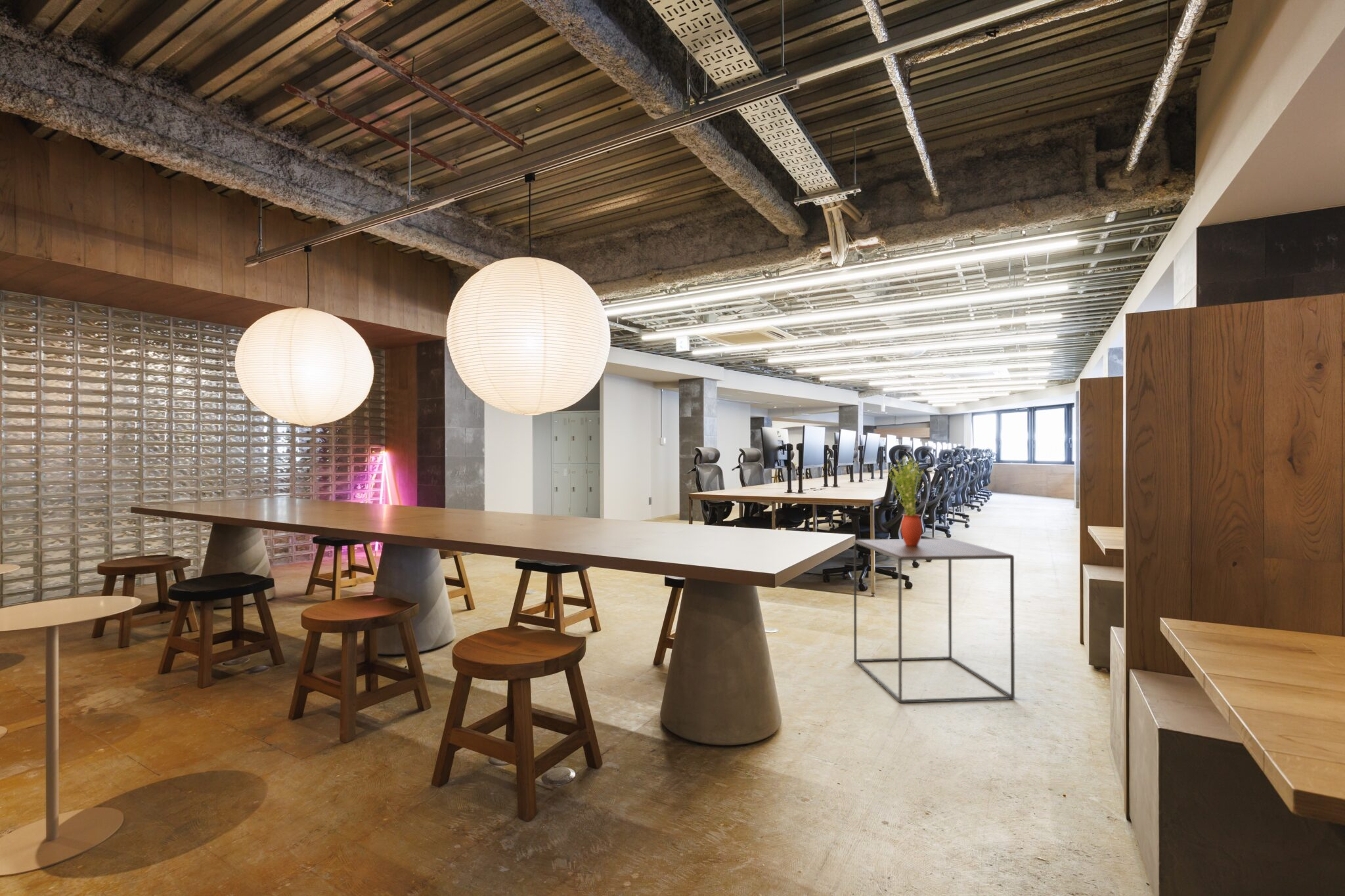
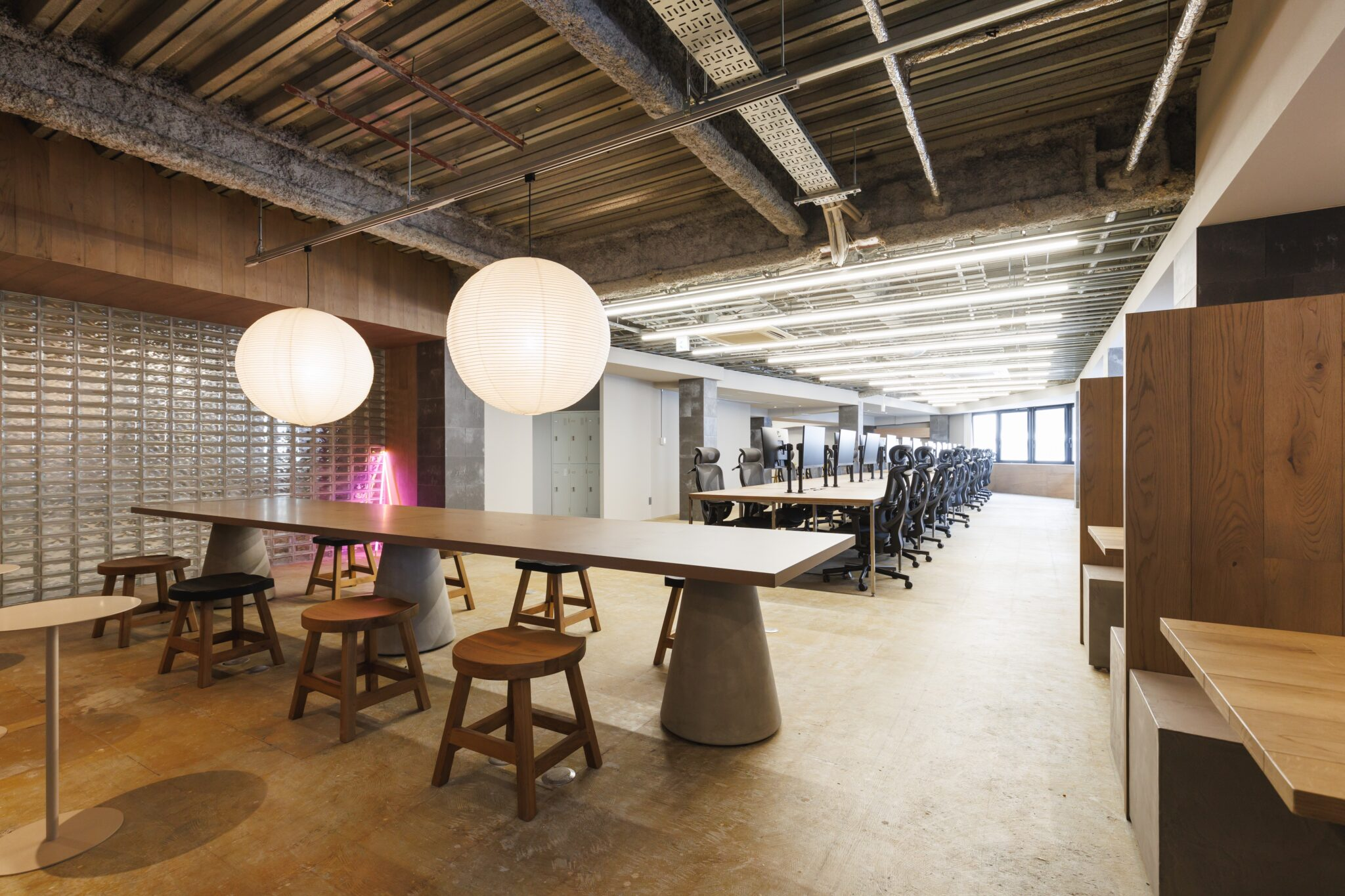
- side table (948, 612)
- potted plant (905, 500)
